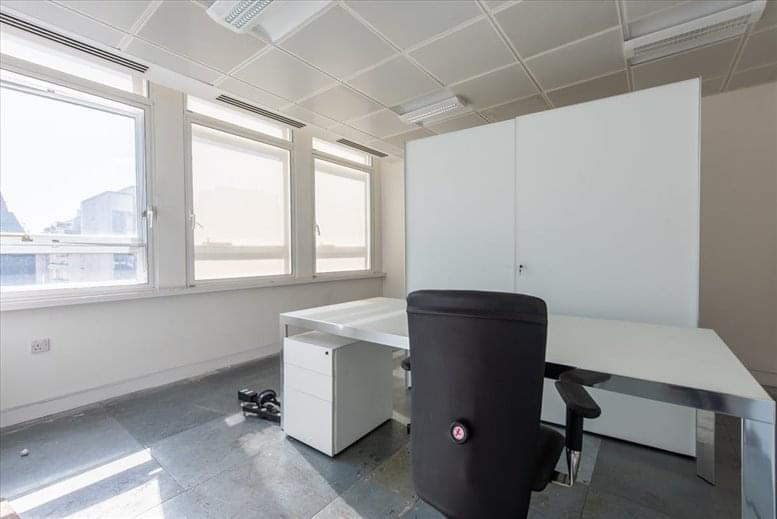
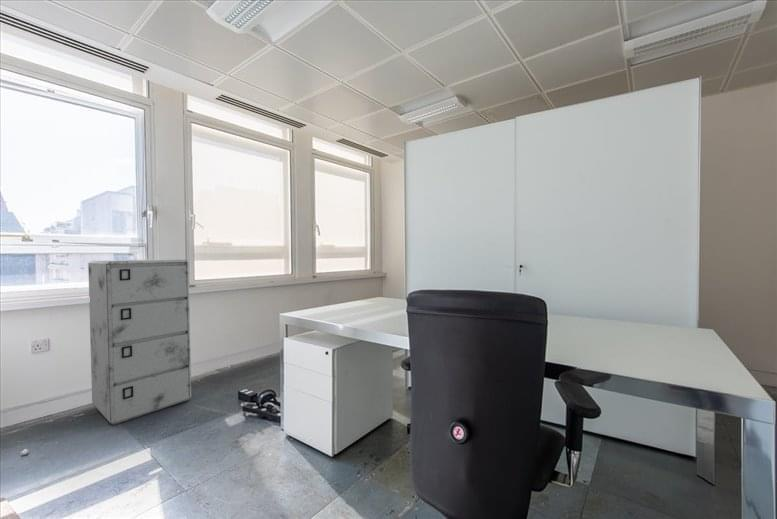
+ filing cabinet (141, 331)
